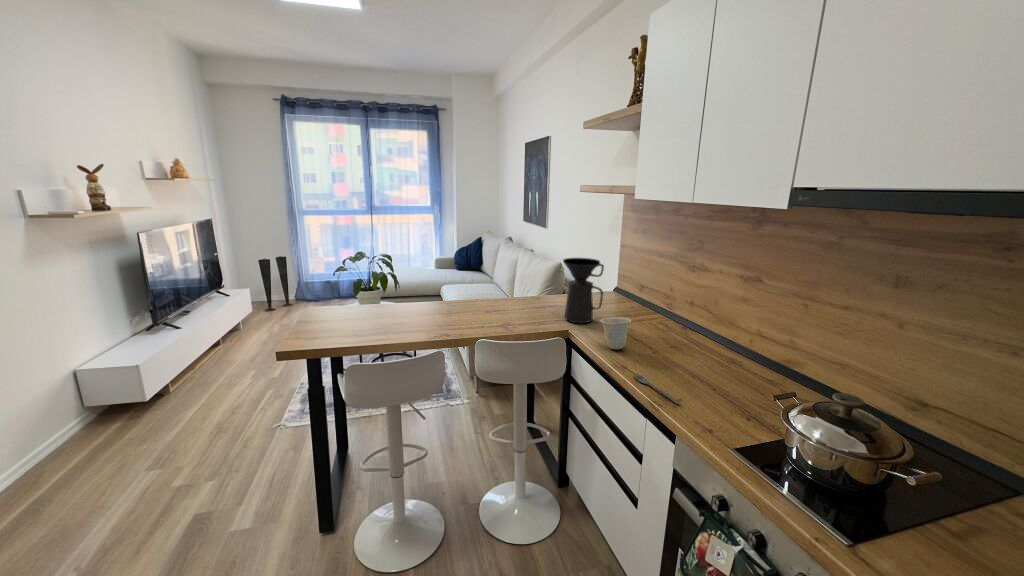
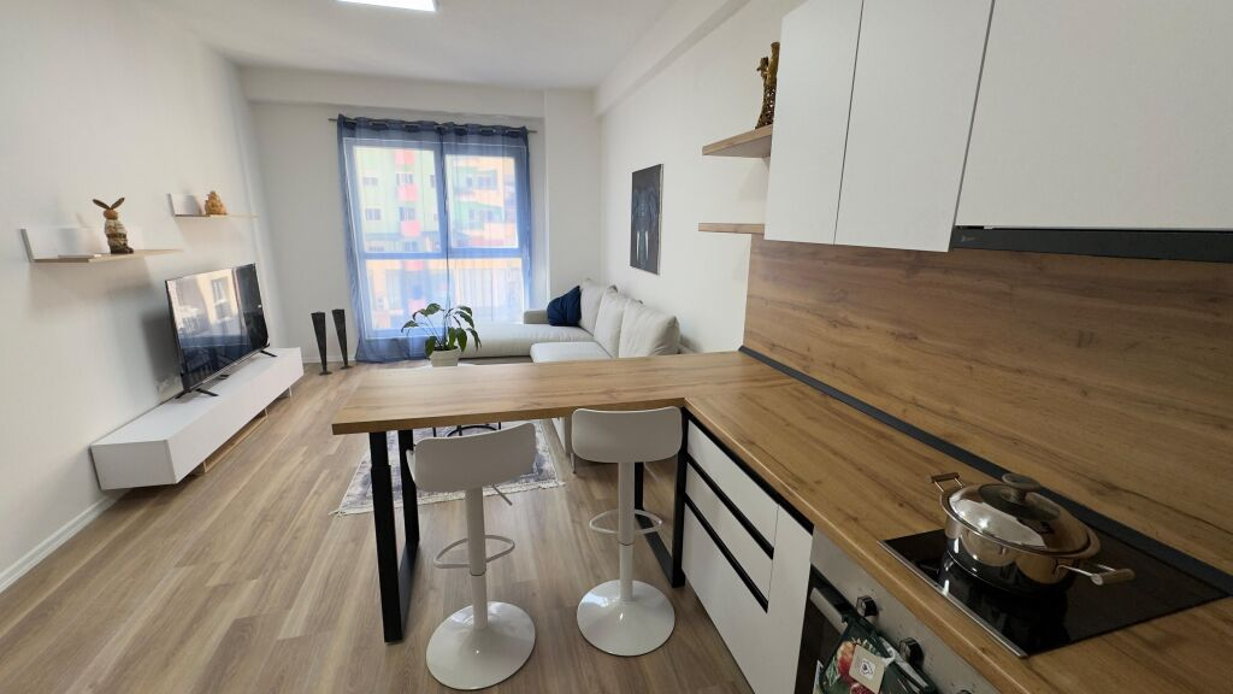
- spoon (655, 387)
- coffee maker (580, 290)
- cup (614, 332)
